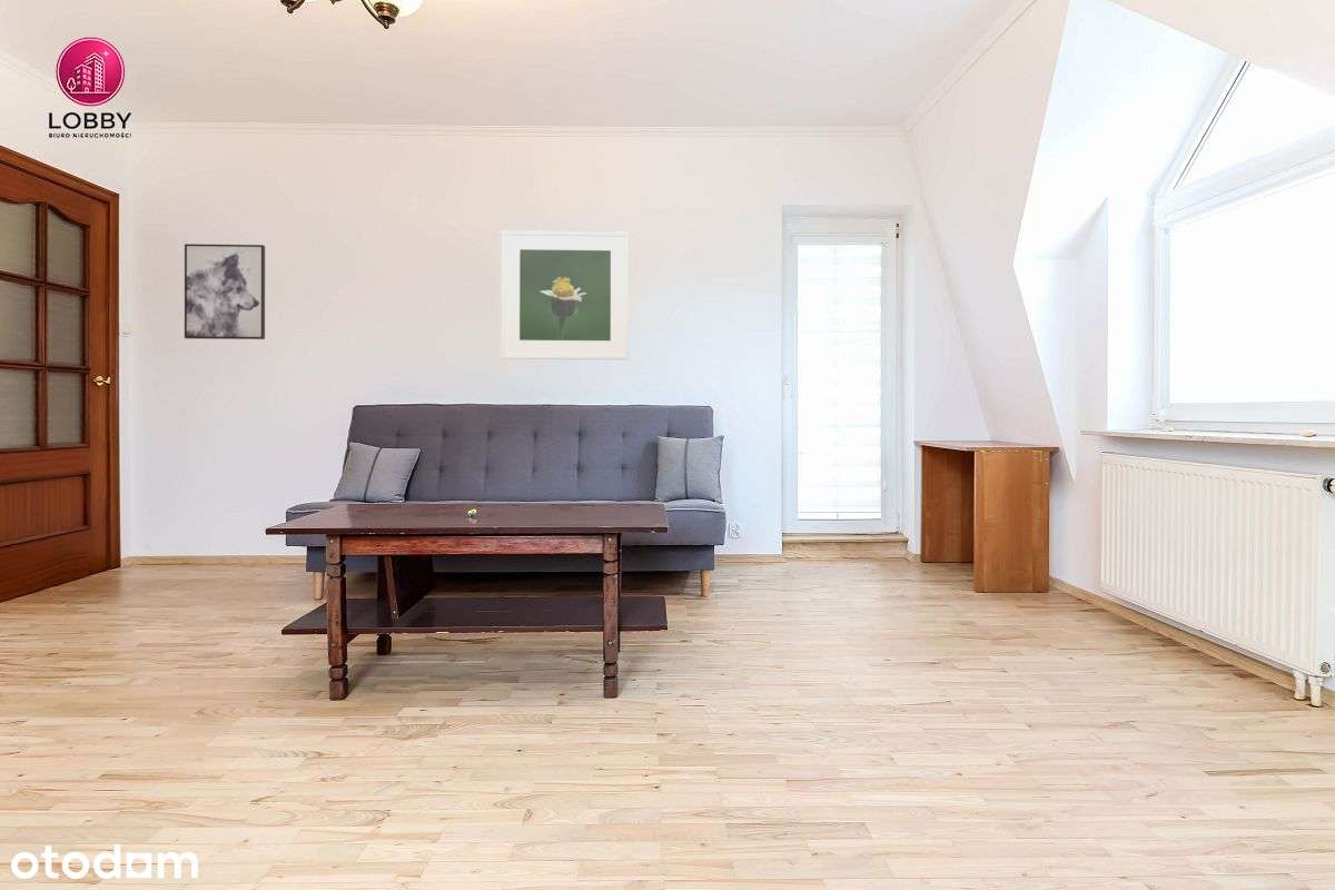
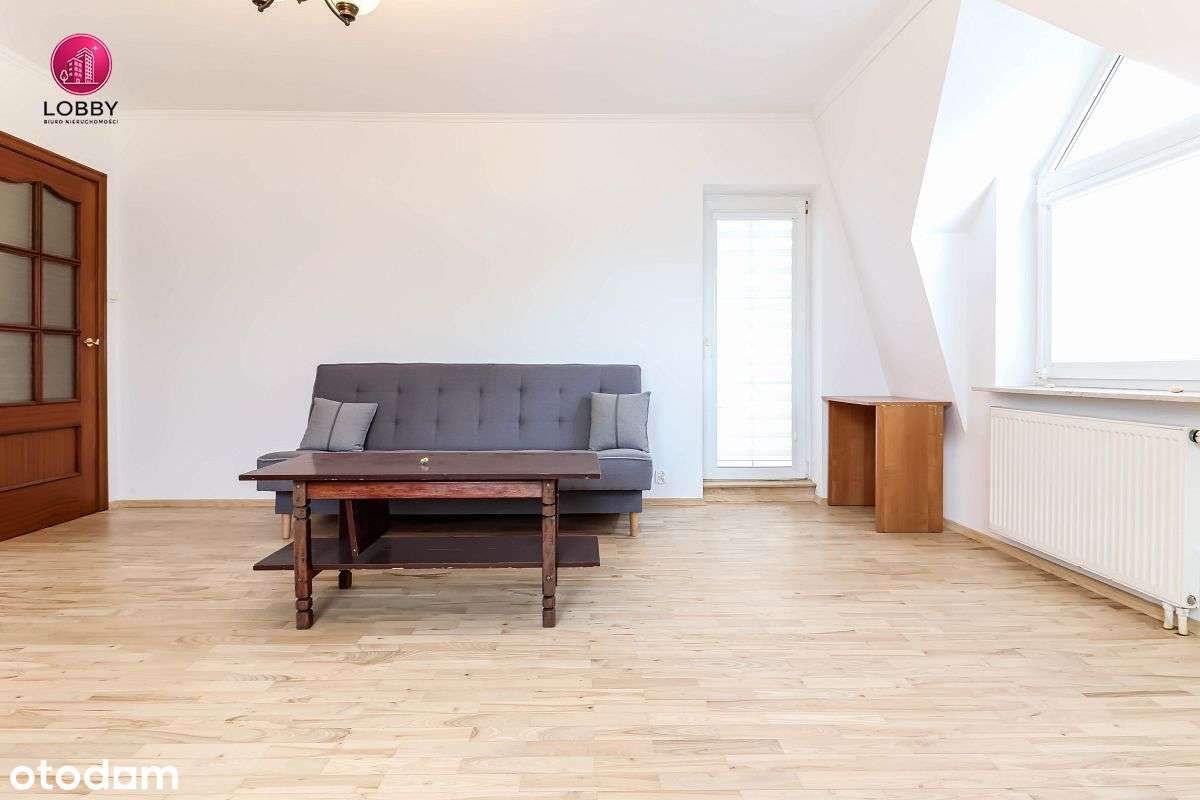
- wall art (225, 291)
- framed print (565, 295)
